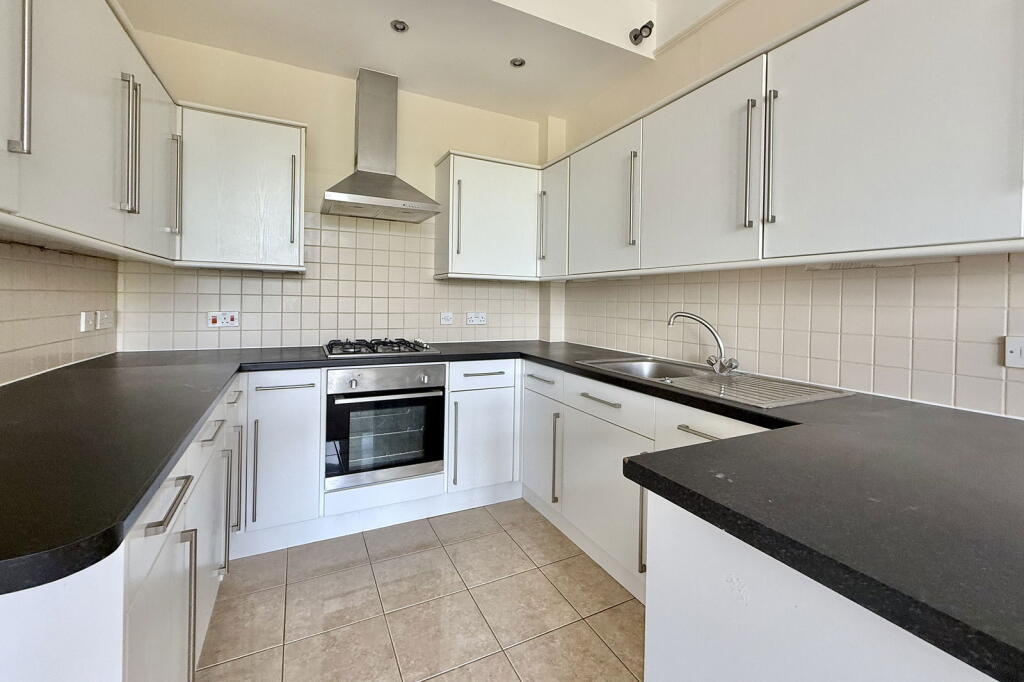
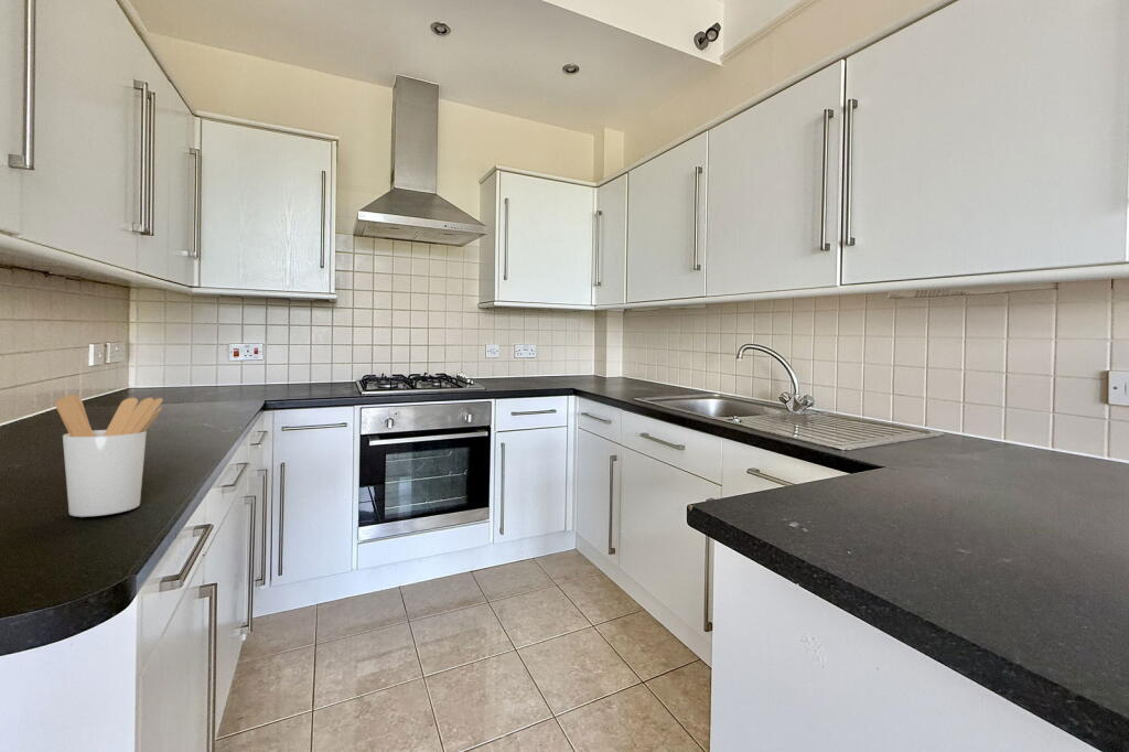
+ utensil holder (117, 449)
